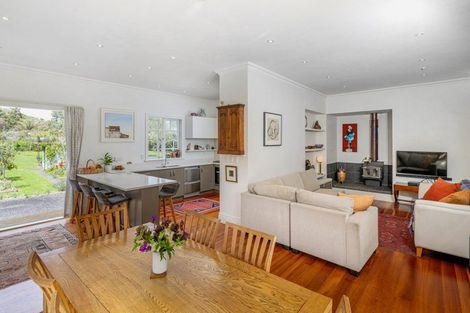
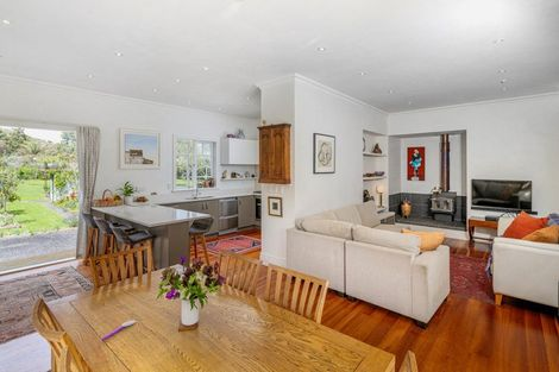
+ spoon (119, 328)
